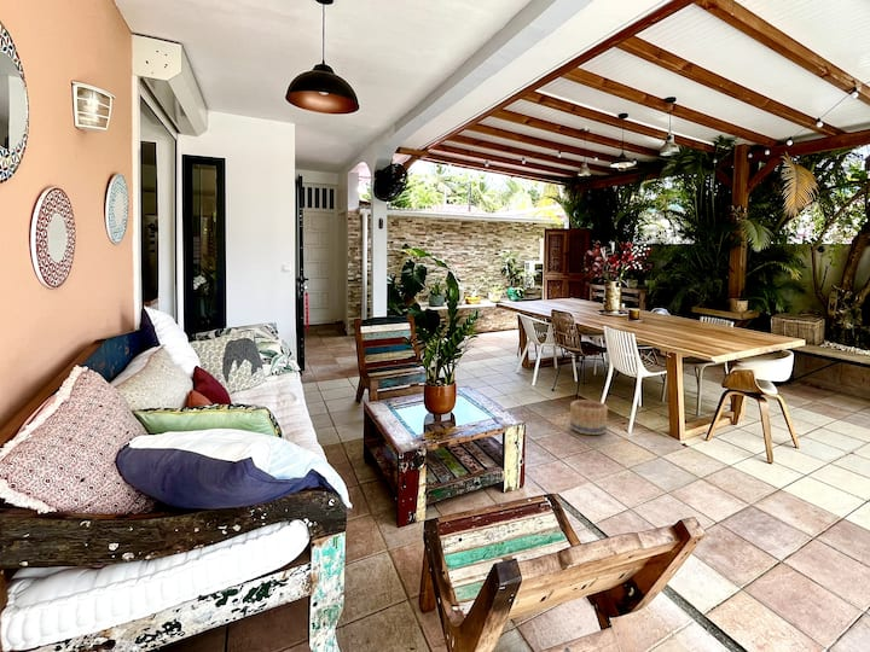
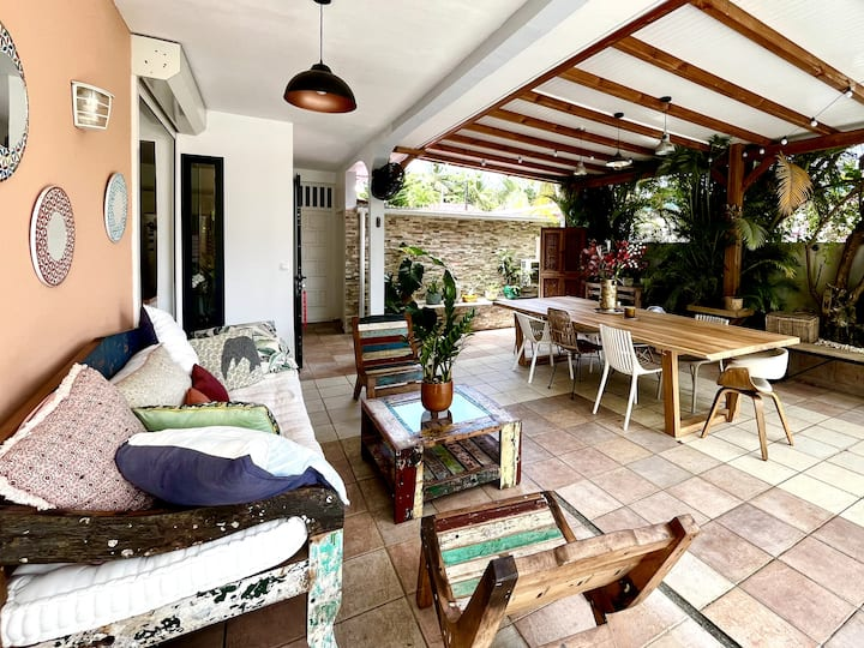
- basket (588, 417)
